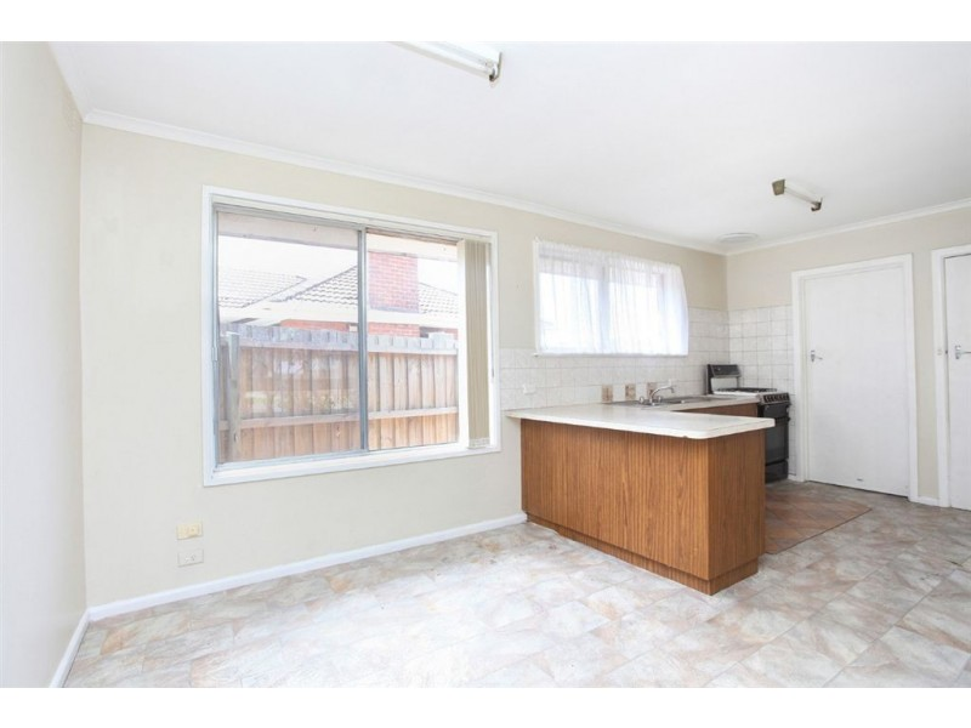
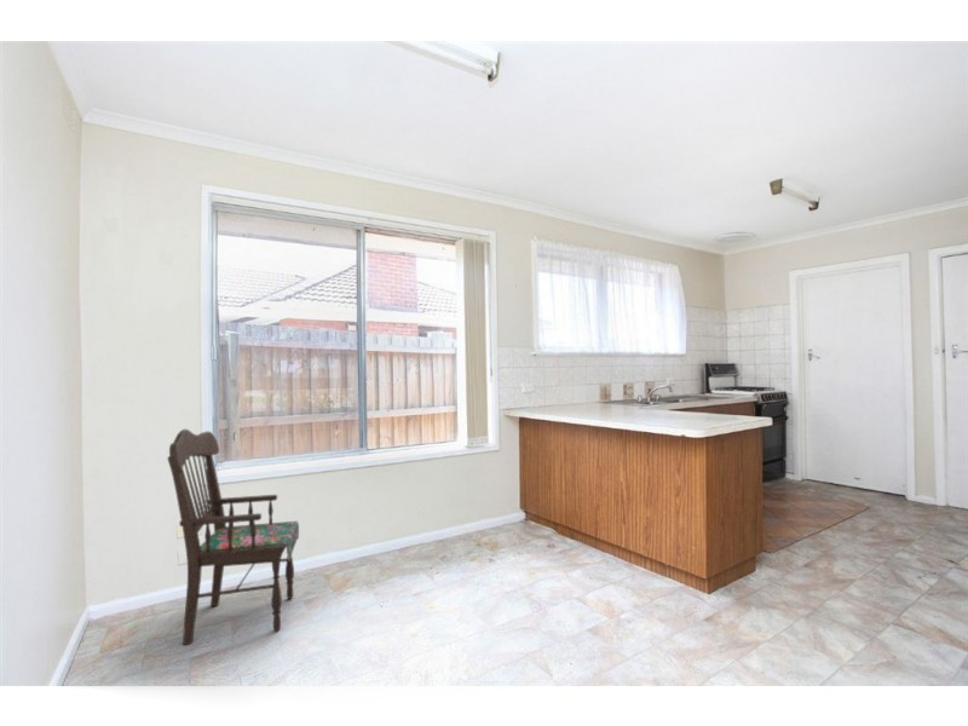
+ dining chair (240, 520)
